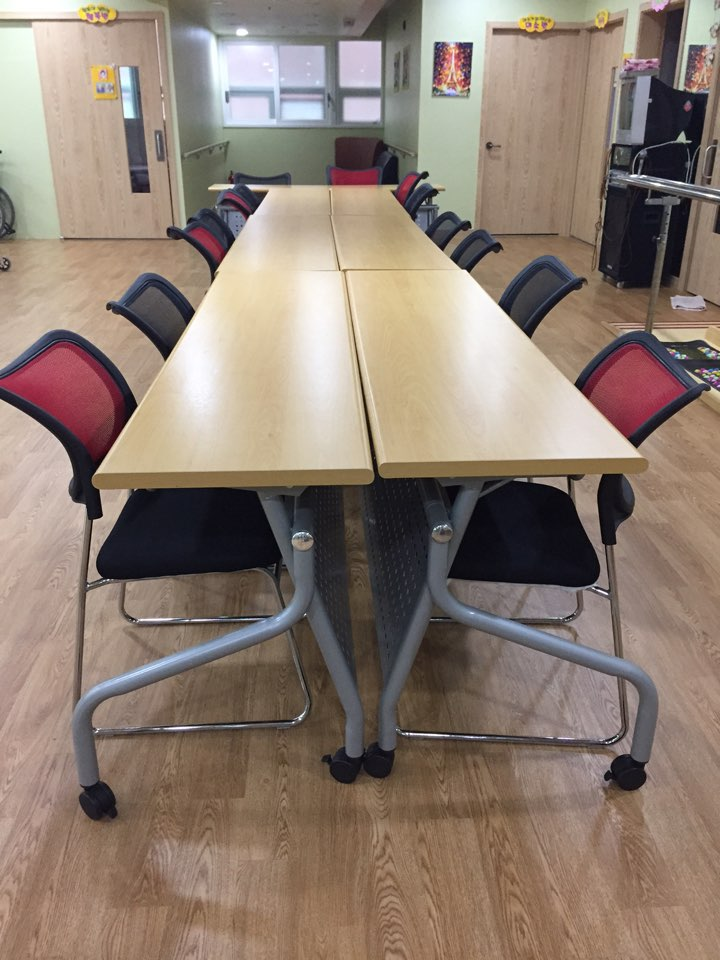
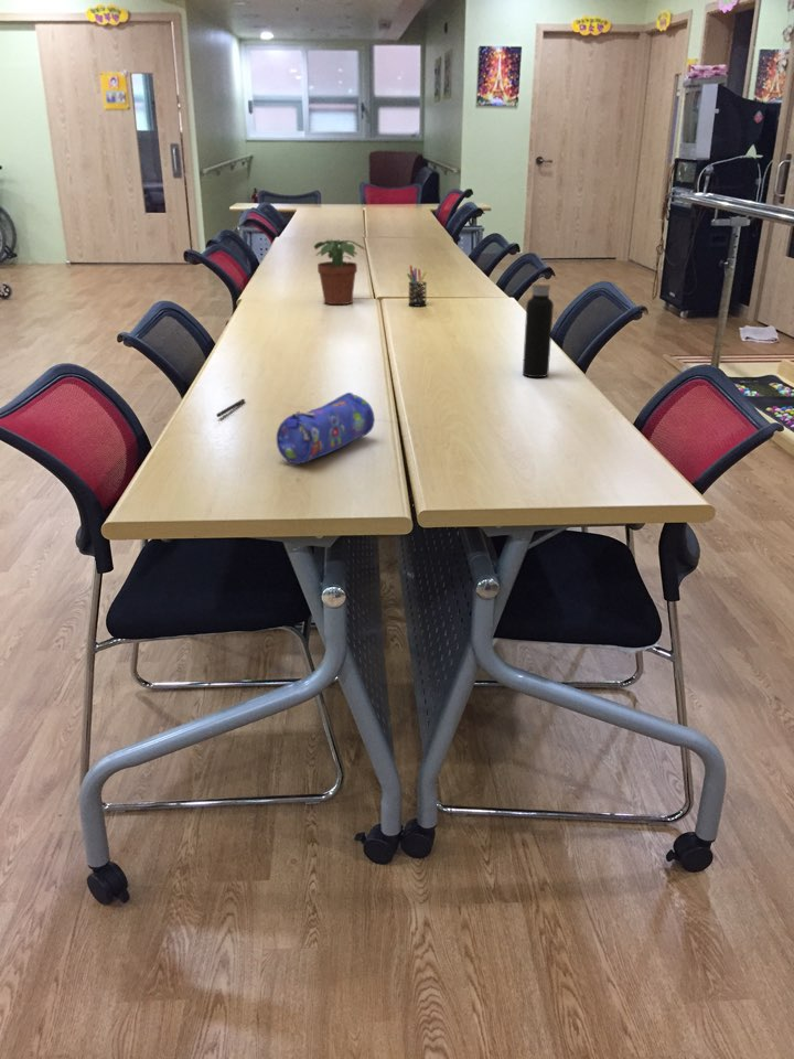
+ water bottle (538, 324)
+ pencil case (325, 426)
+ potted plant (339, 271)
+ pen holder (415, 286)
+ pen (232, 407)
